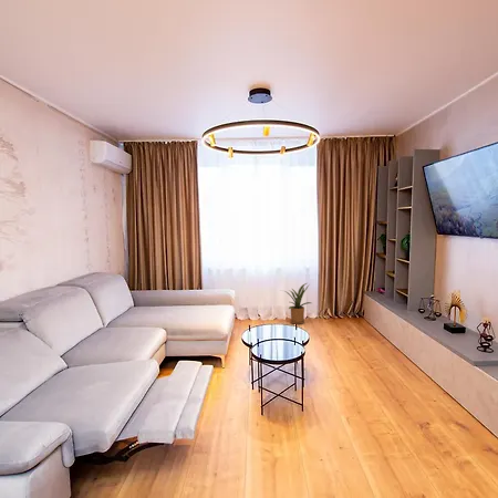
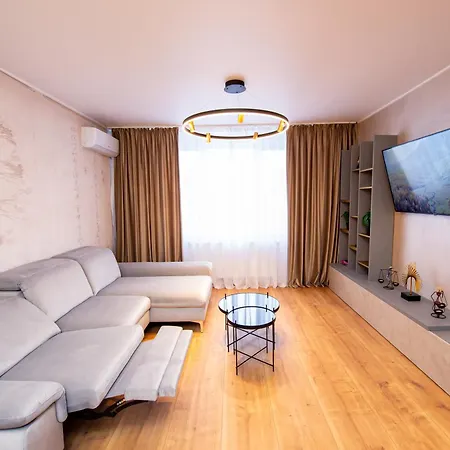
- house plant (295, 302)
